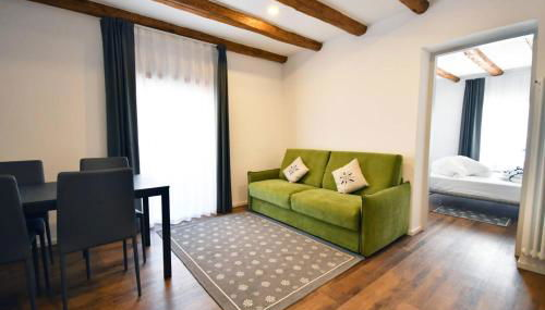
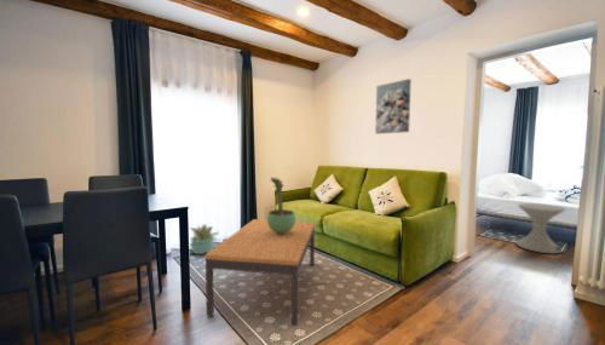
+ potted plant (281, 205)
+ coffee table (270, 260)
+ wall art (392, 108)
+ decorative plant (203, 237)
+ side table (538, 226)
